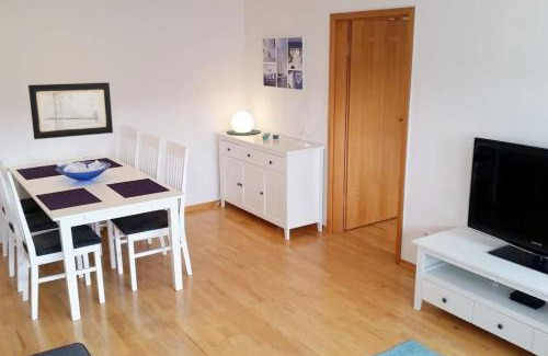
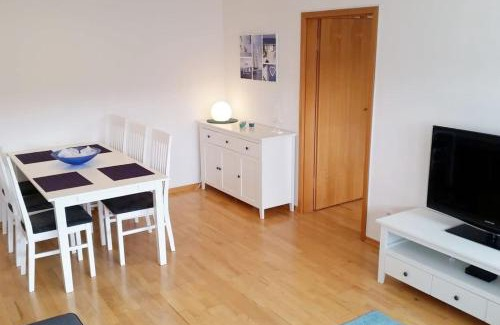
- wall art (72, 110)
